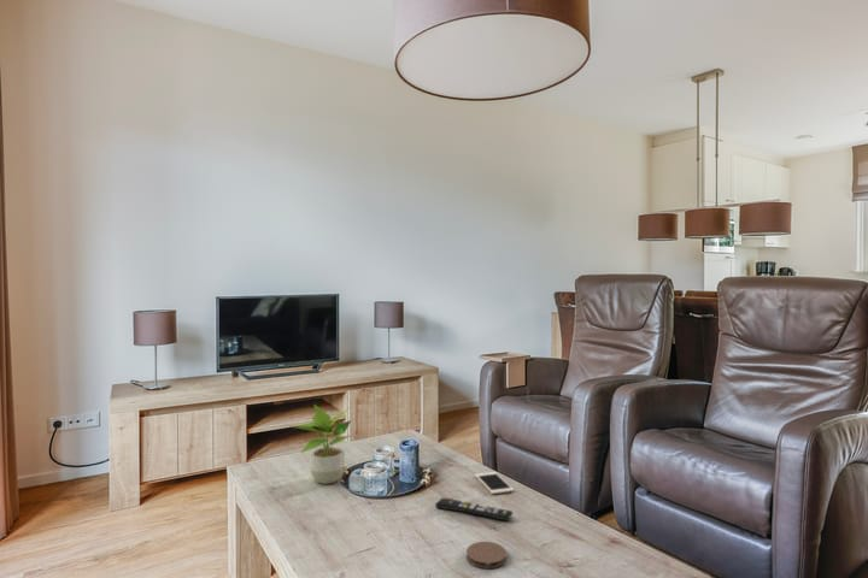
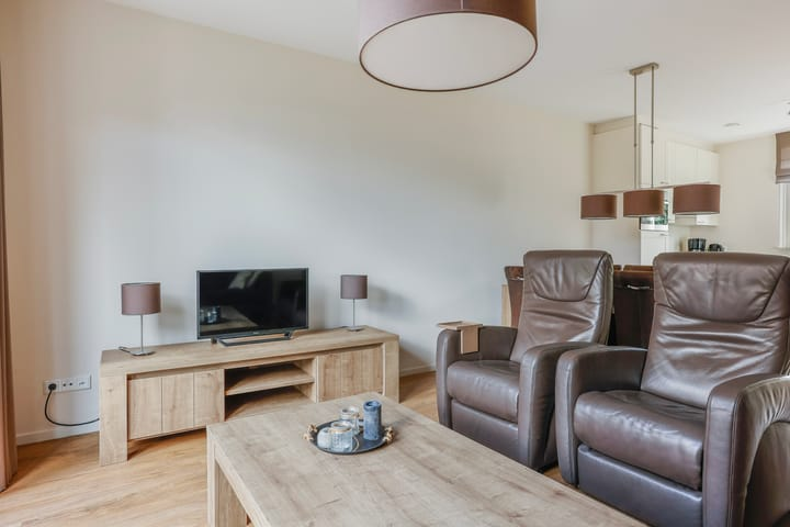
- remote control (473, 508)
- cell phone (493, 482)
- potted plant (321, 443)
- coaster (486, 554)
